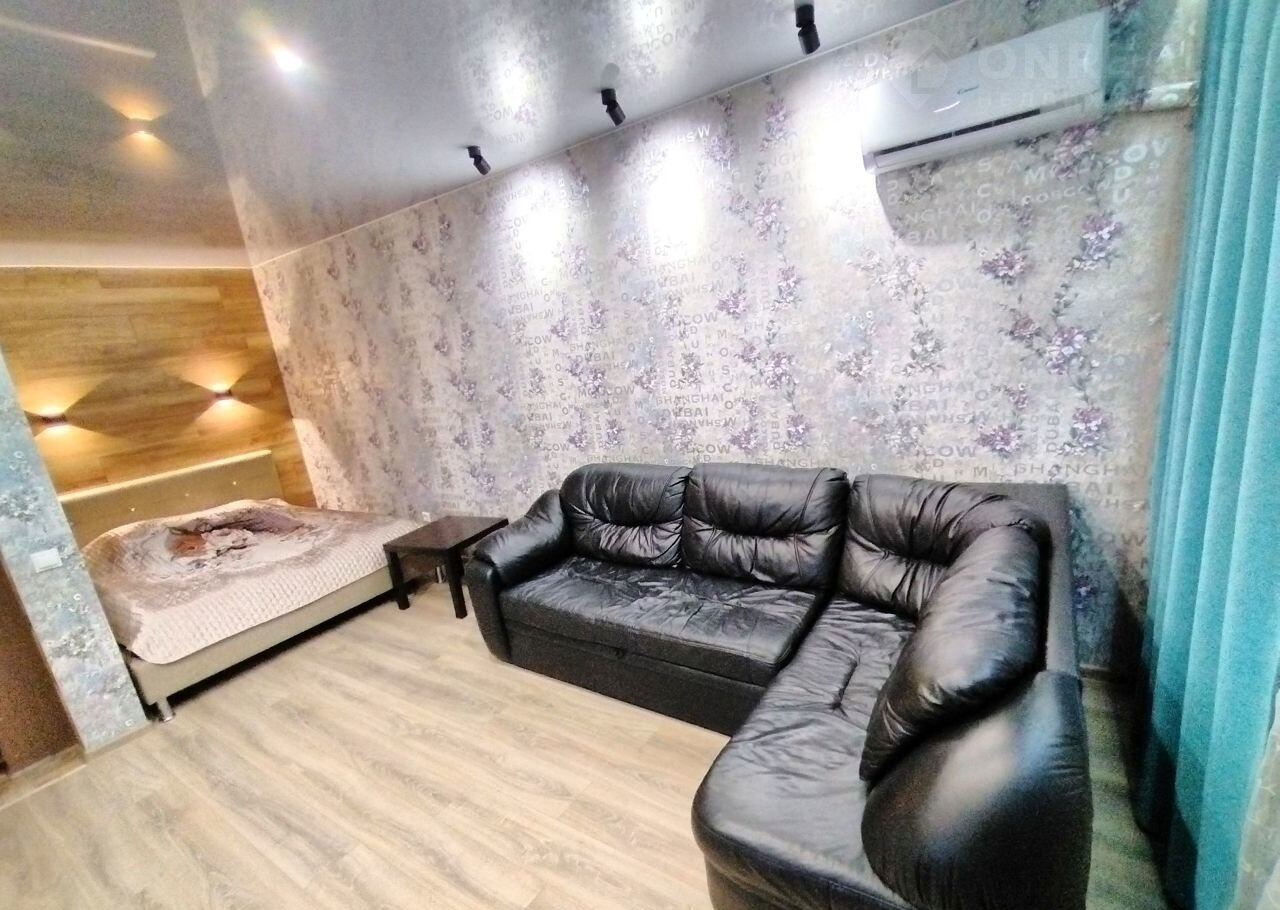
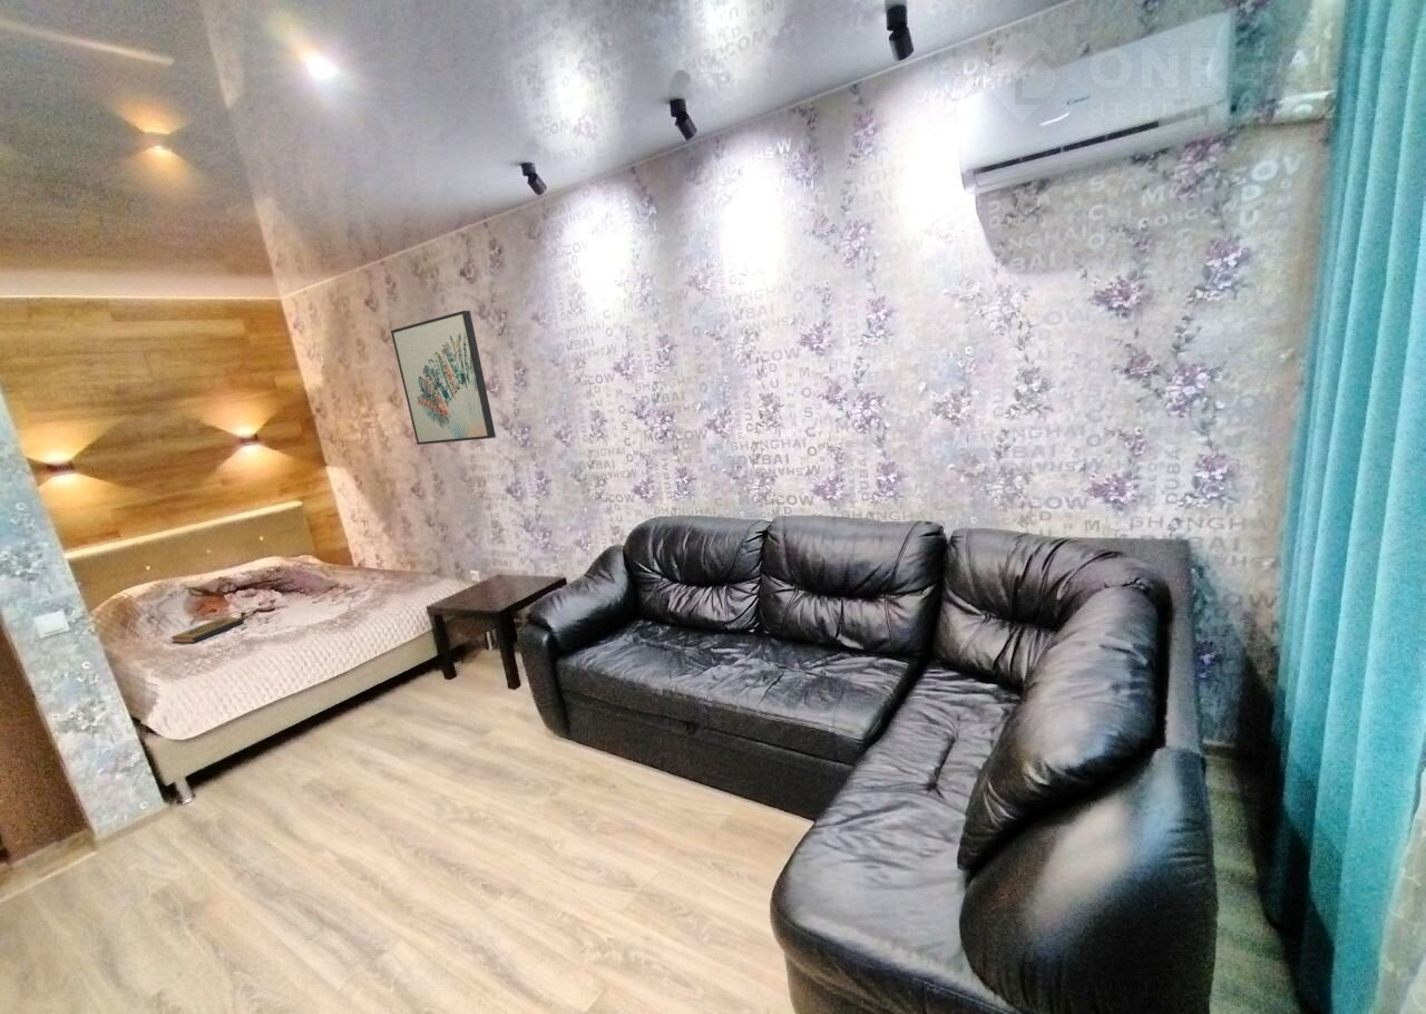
+ wall art (441, 382)
+ hardback book (208, 630)
